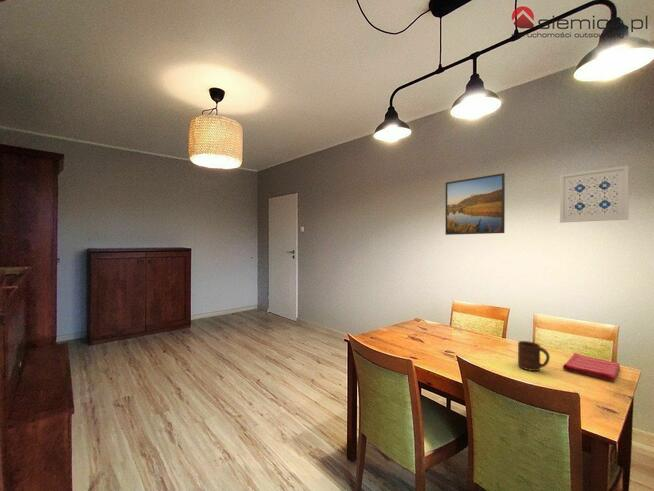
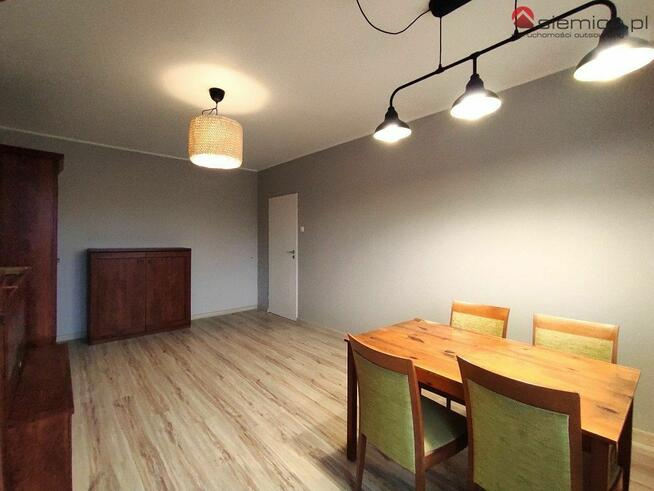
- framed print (473, 206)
- cup (532, 356)
- dish towel (591, 365)
- wall art (592, 195)
